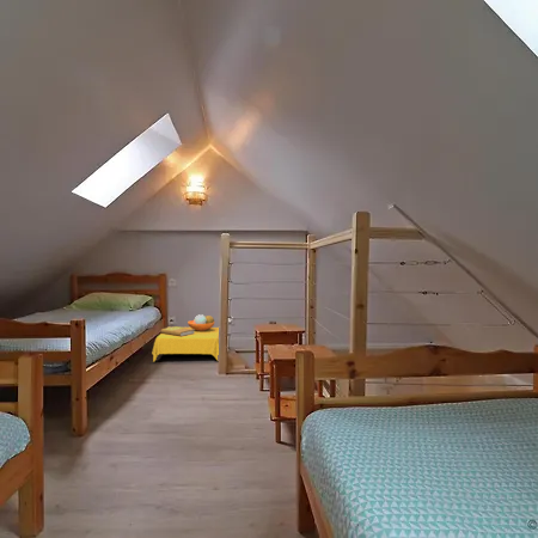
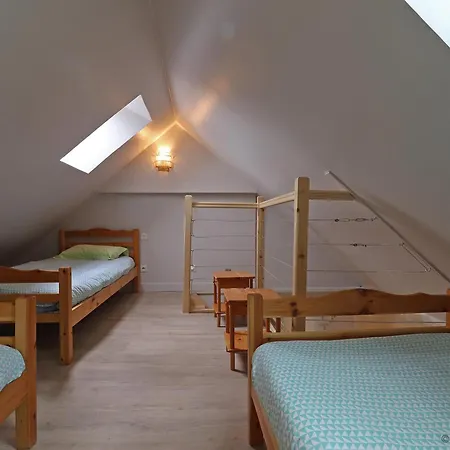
- side table (190, 335)
